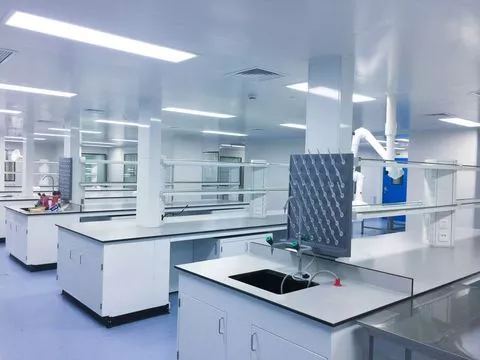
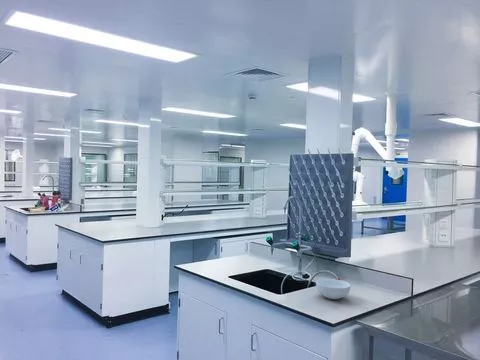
+ cereal bowl (332, 289)
